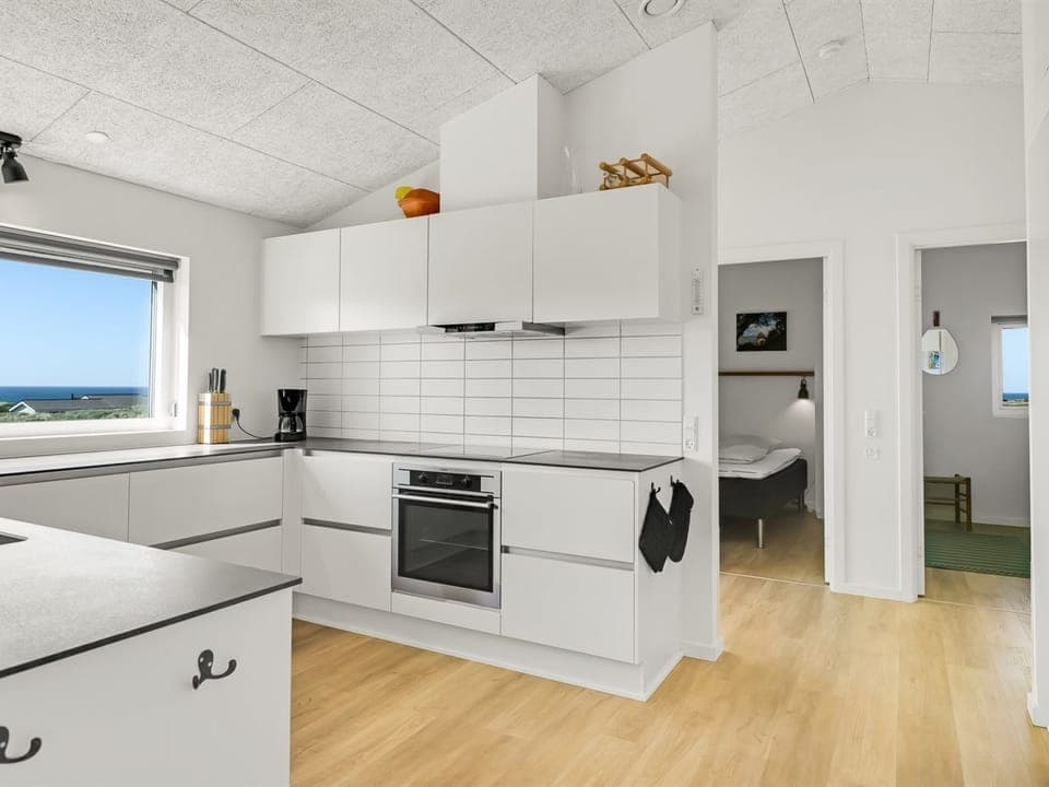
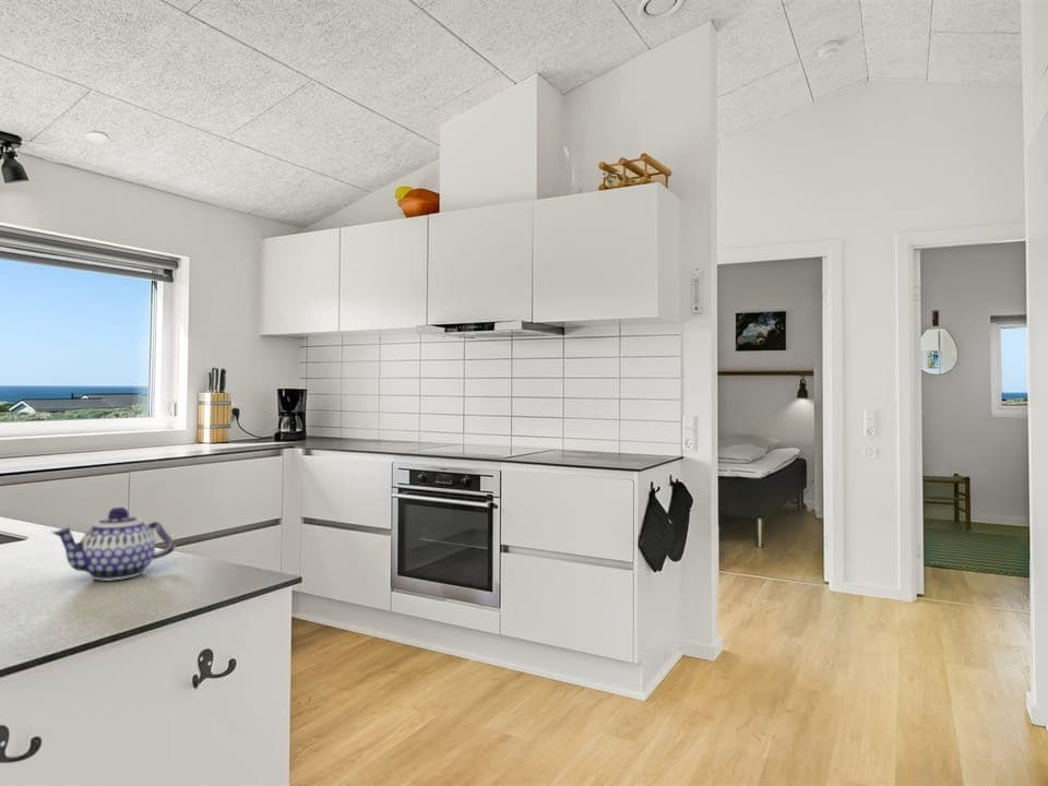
+ teapot (116, 540)
